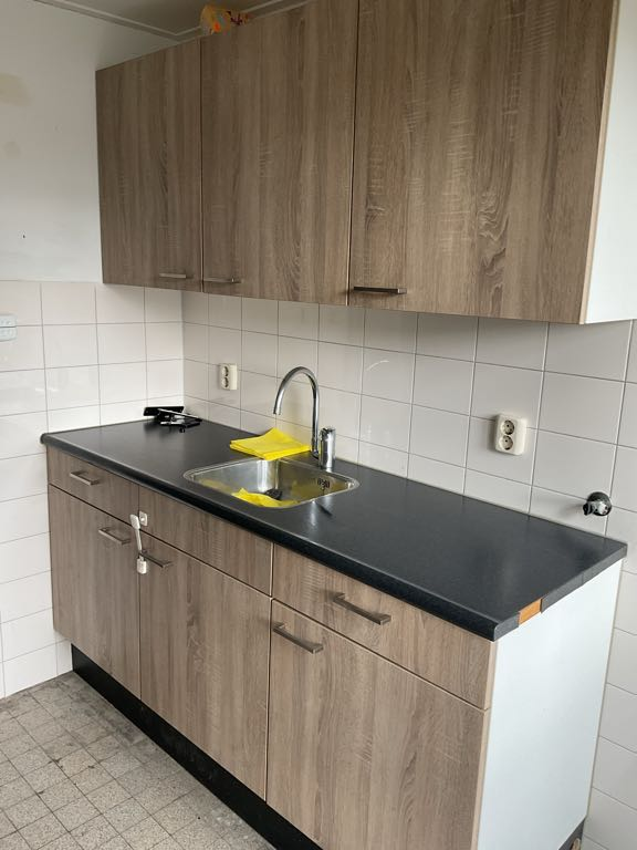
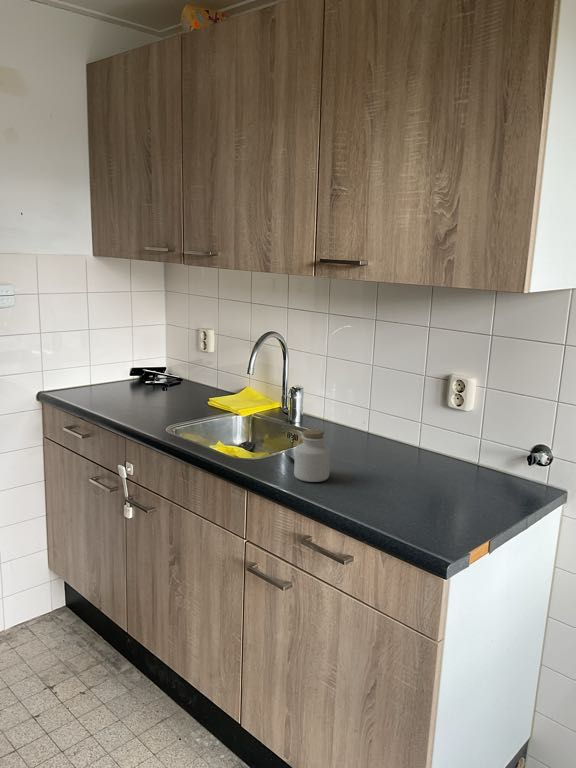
+ jar (312, 453)
